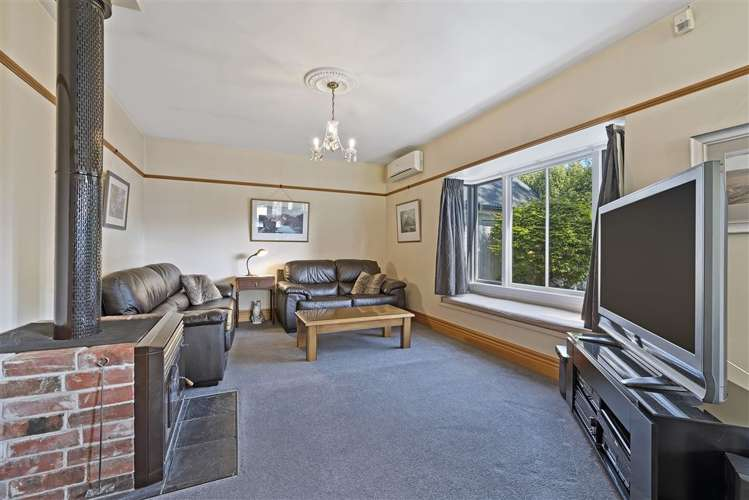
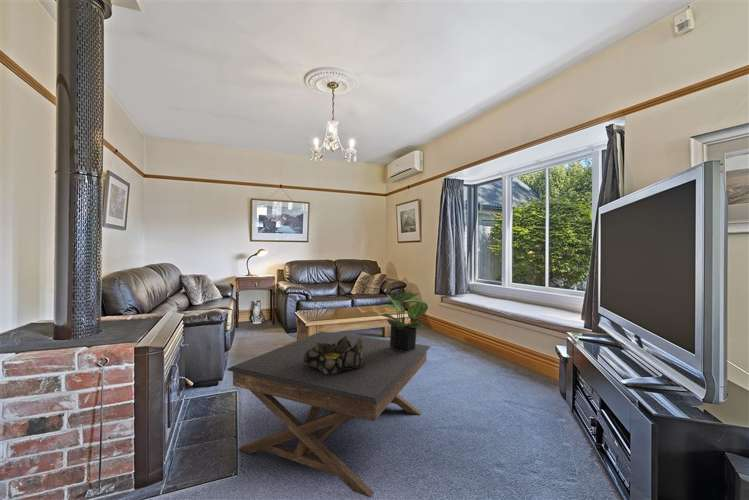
+ decorative bowl (334, 351)
+ coffee table (339, 392)
+ potted plant (399, 318)
